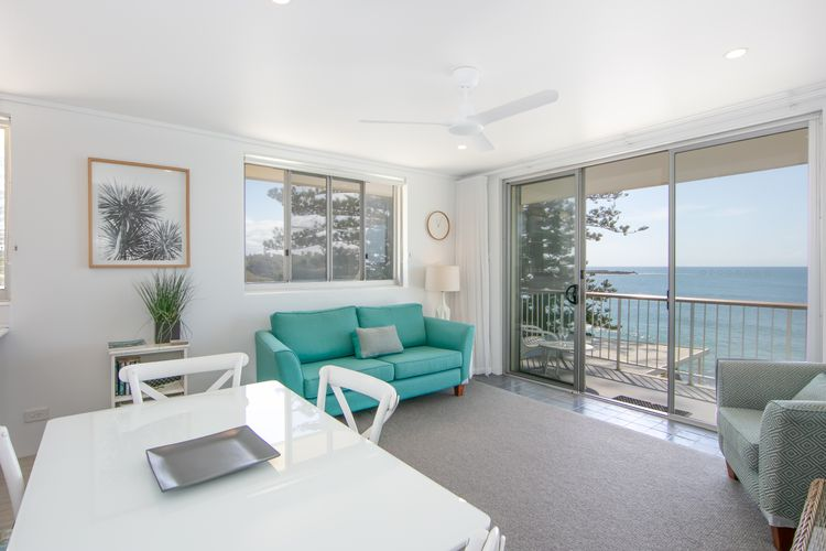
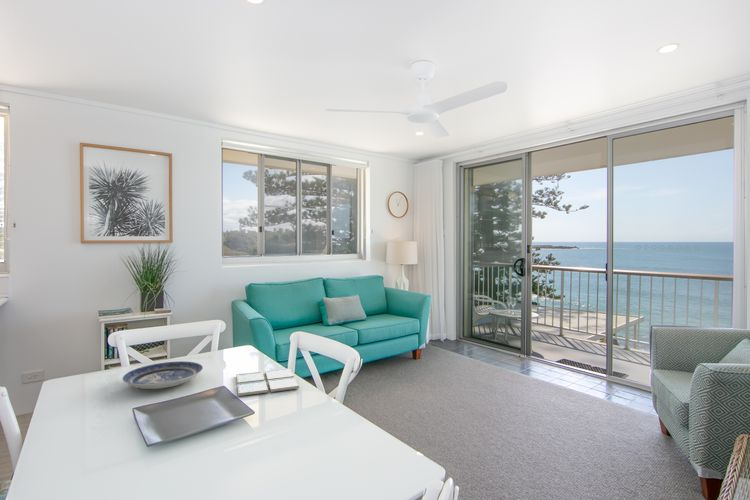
+ drink coaster (265, 381)
+ plate (164, 376)
